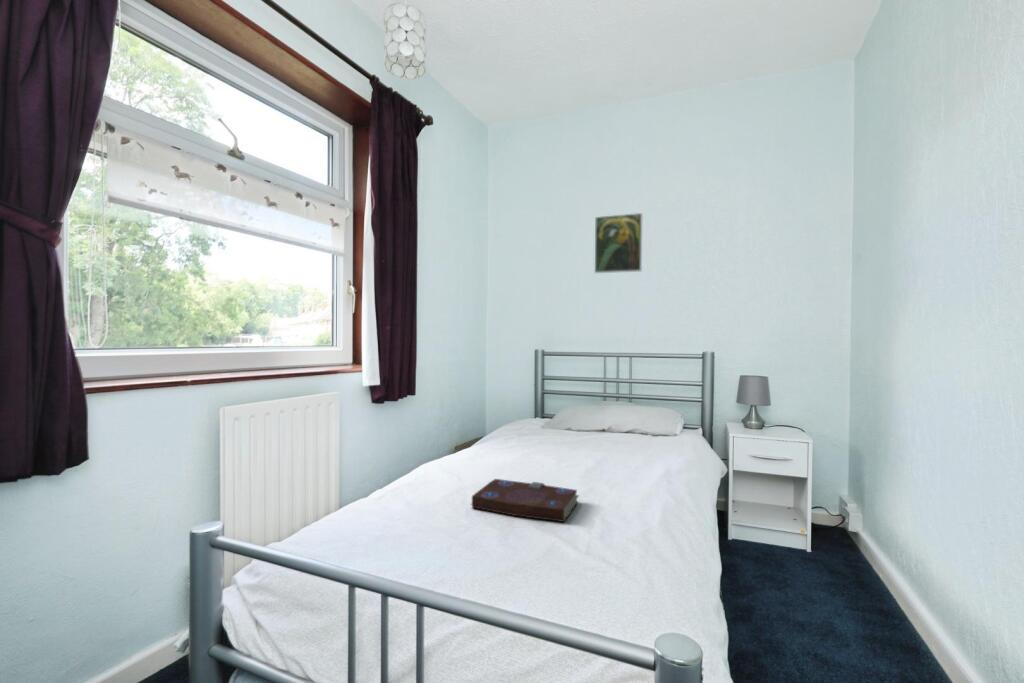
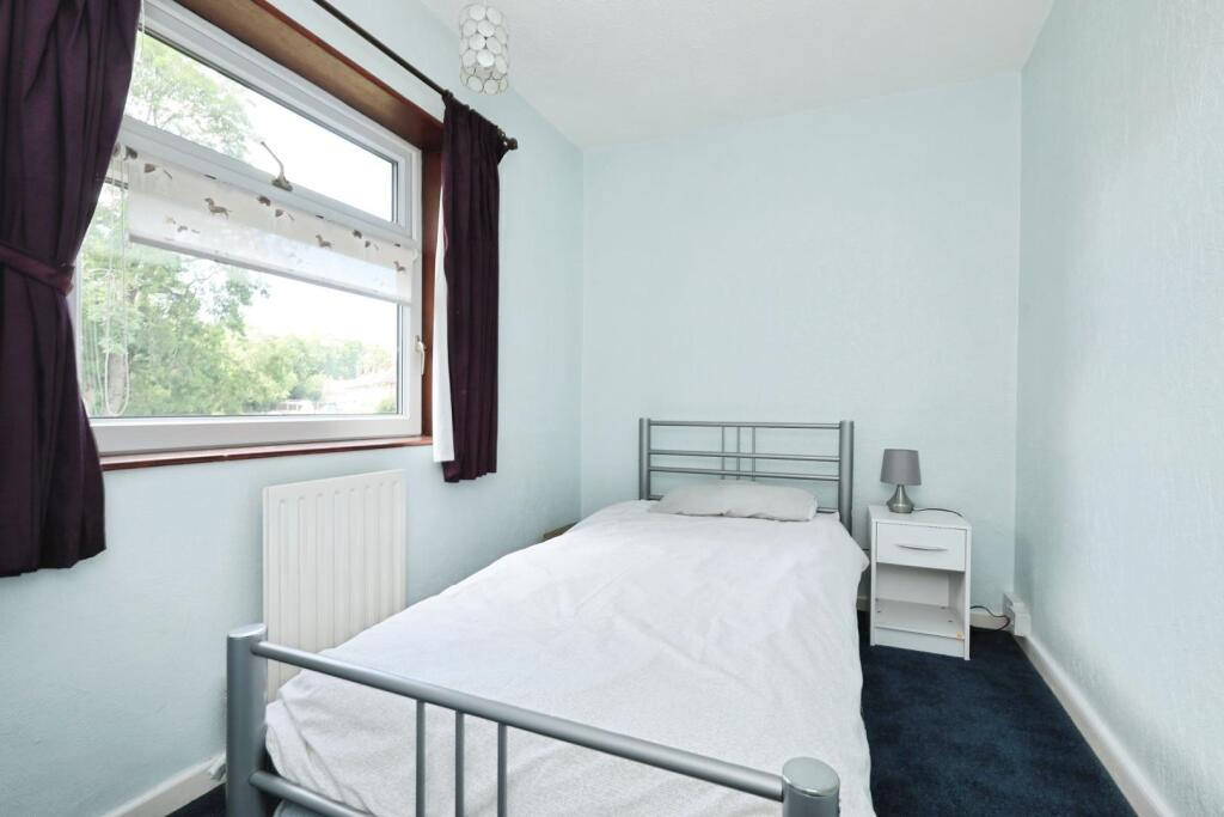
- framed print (618, 243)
- book (525, 497)
